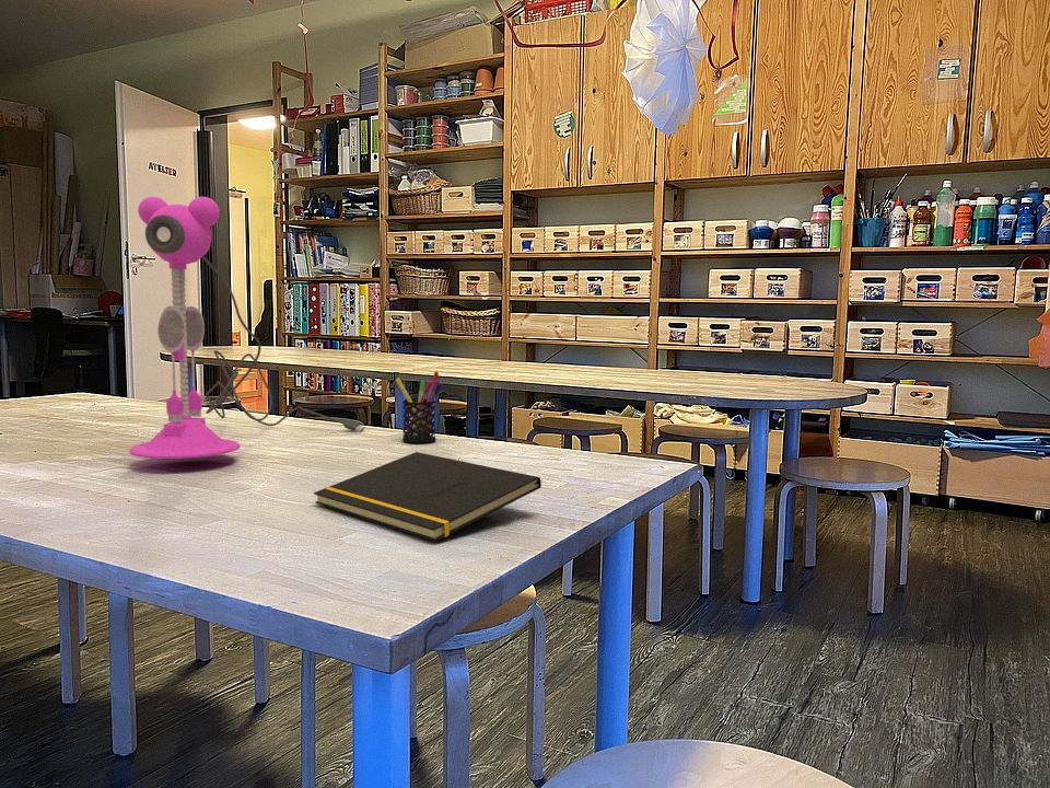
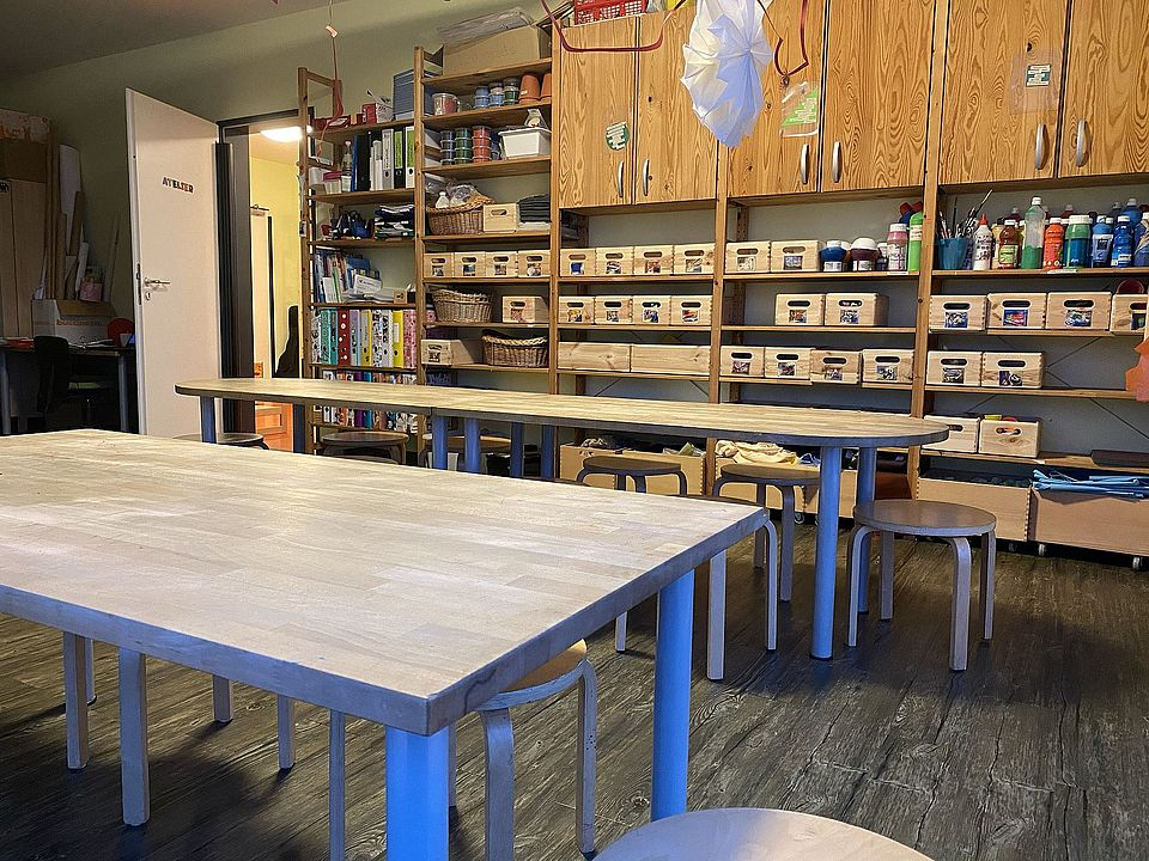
- notepad (424, 490)
- desk lamp (242, 324)
- pen holder (421, 405)
